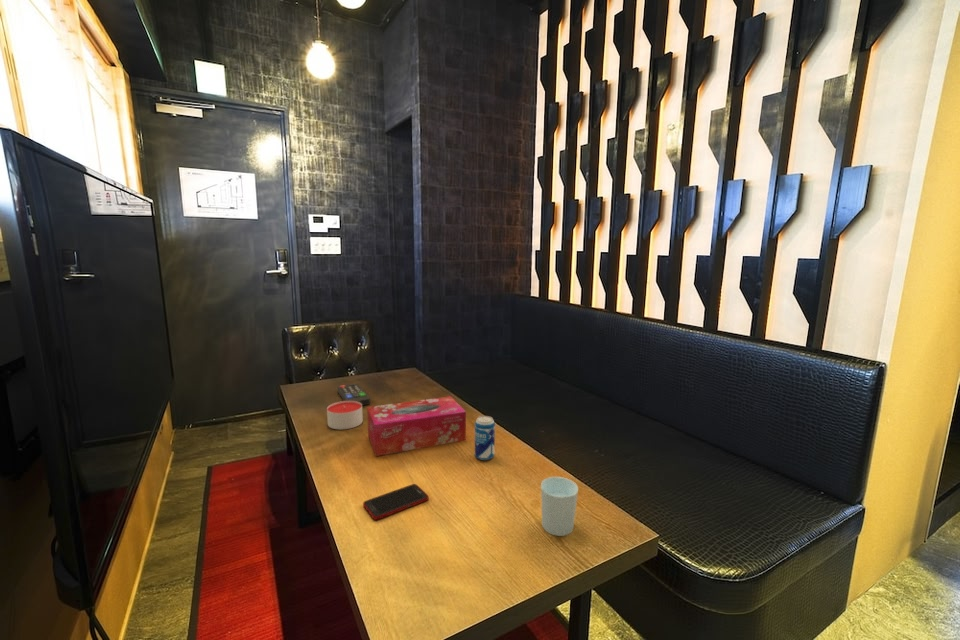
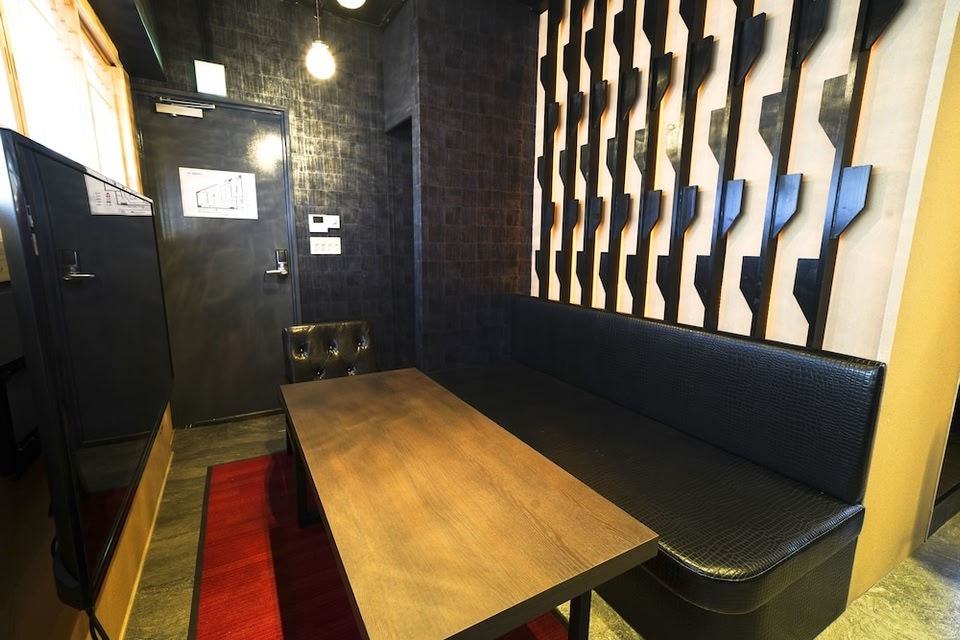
- remote control (353, 394)
- candle (345, 414)
- tissue box (416, 423)
- cell phone (396, 501)
- cup (558, 506)
- beverage can (484, 437)
